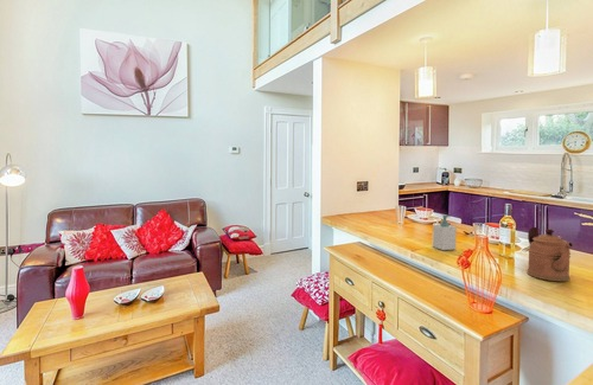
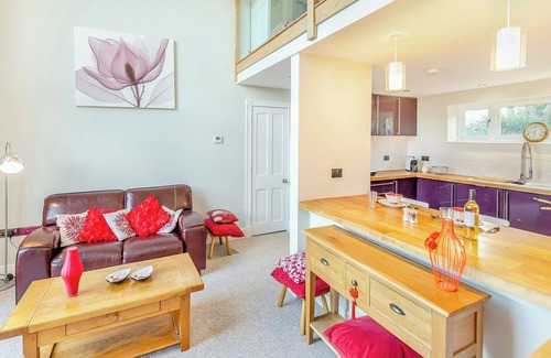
- coffeepot (548, 251)
- soap bottle (444, 231)
